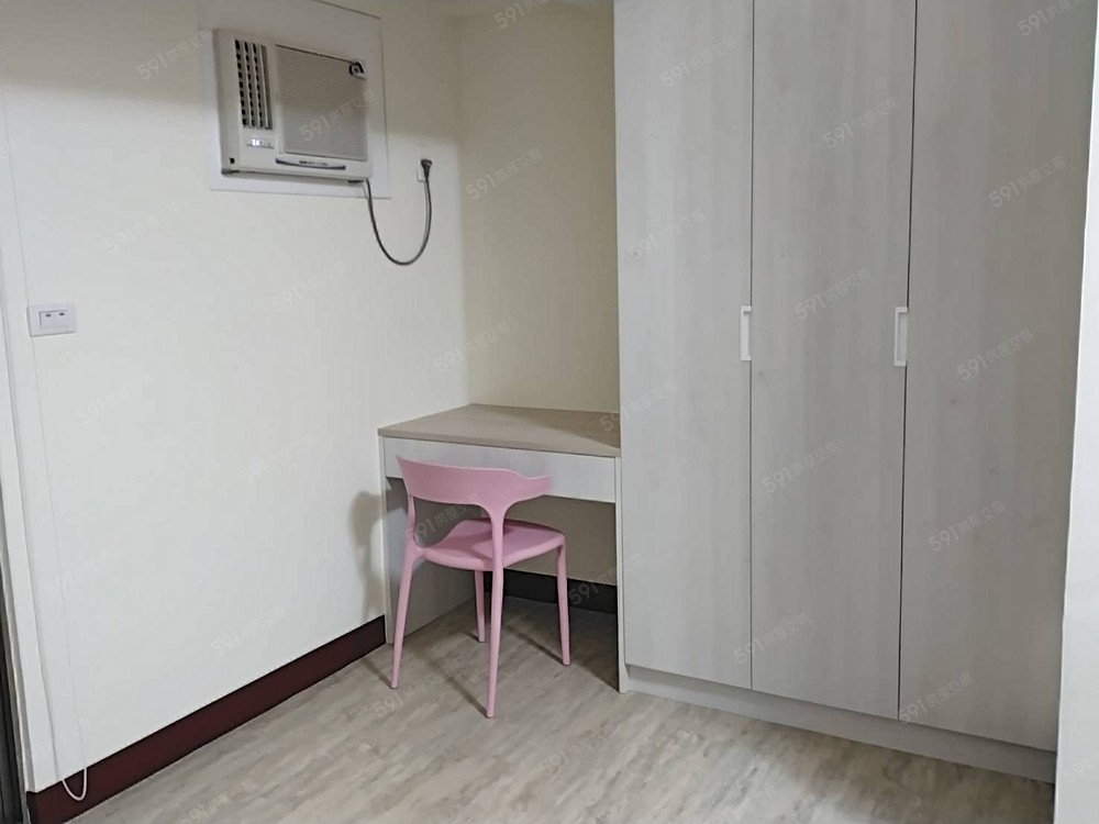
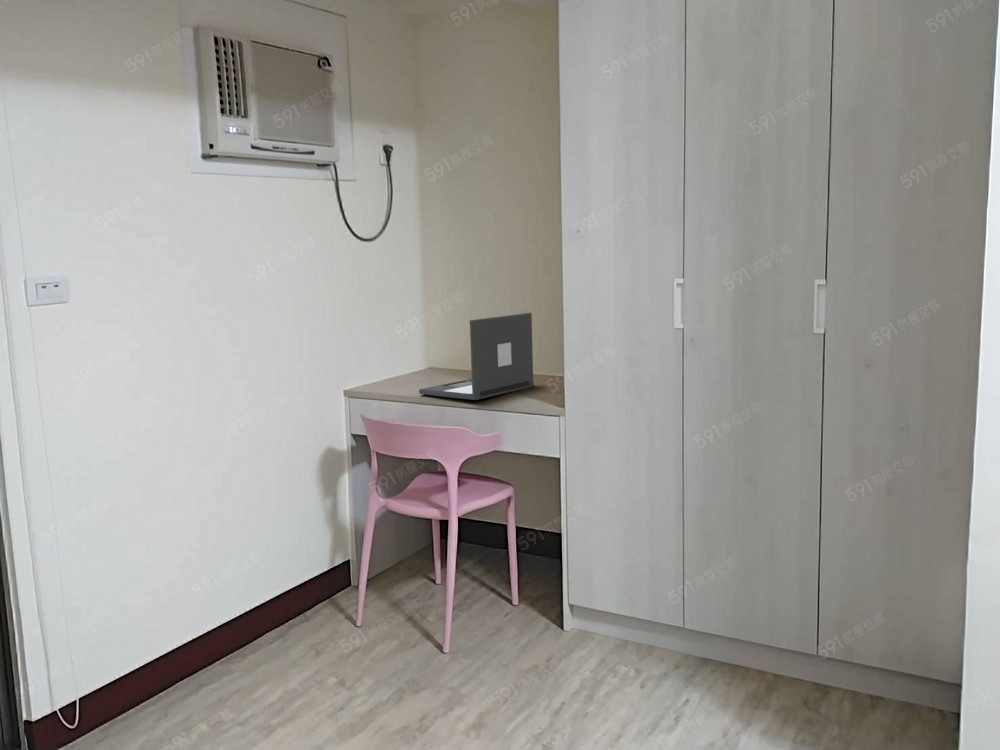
+ laptop (476, 353)
